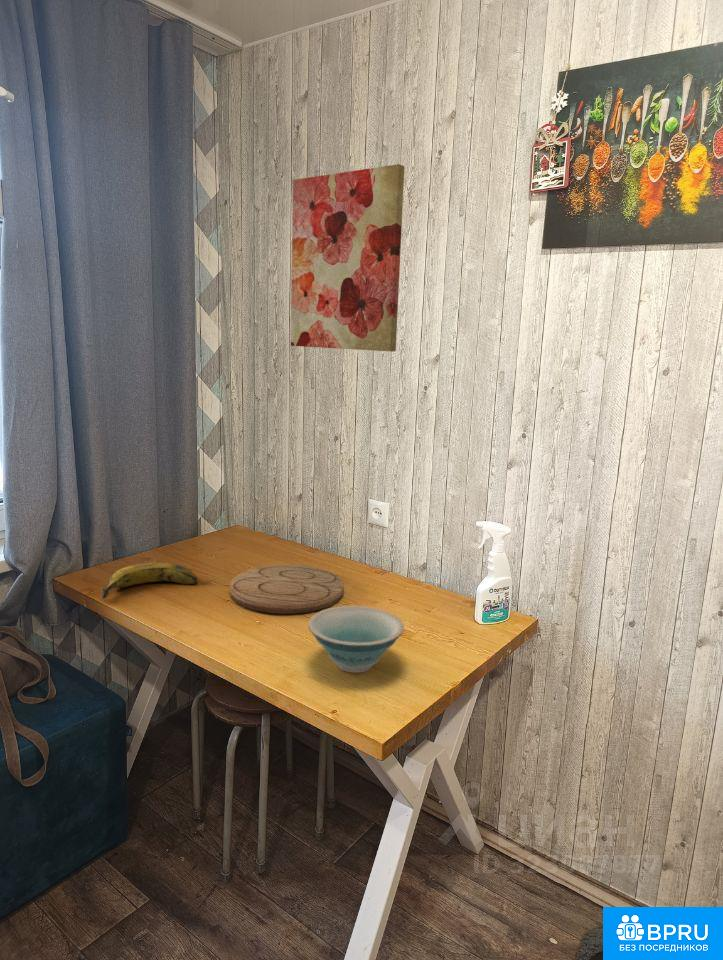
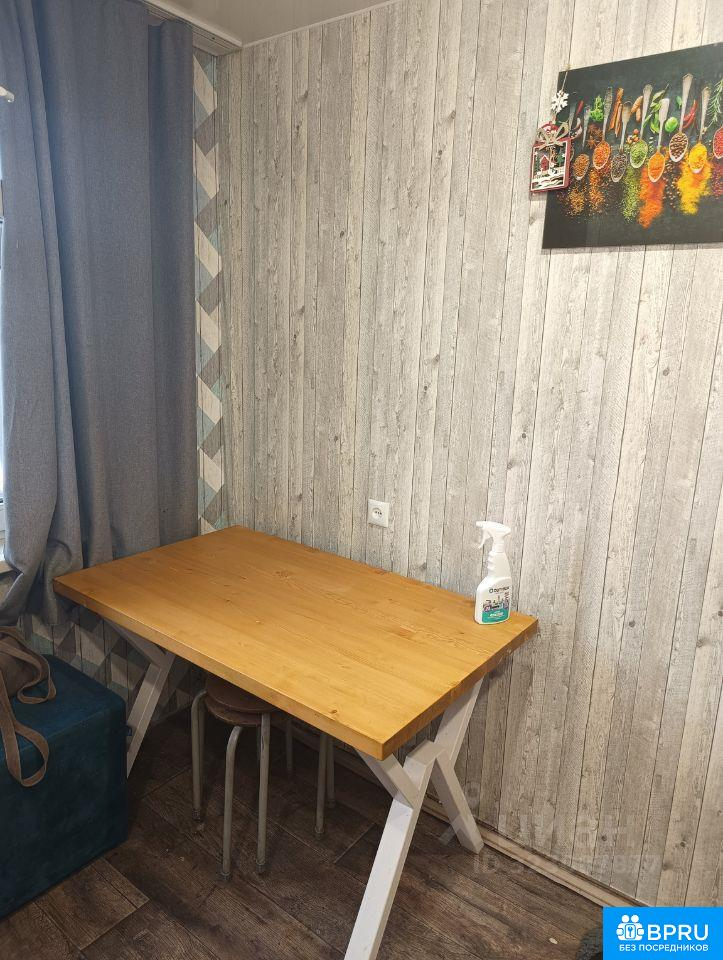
- wall art (343, 263)
- cutting board (287, 587)
- bowl (355, 644)
- banana (151, 580)
